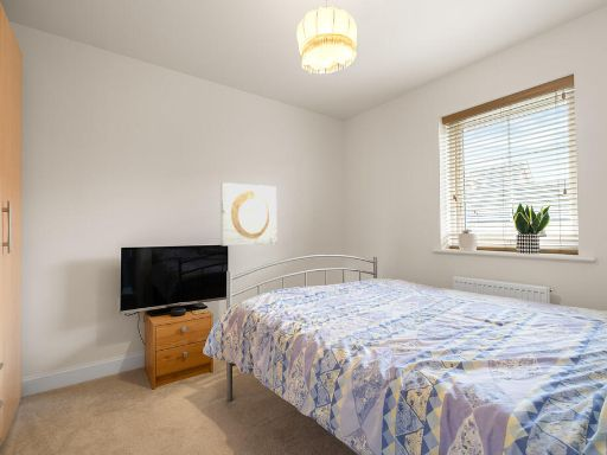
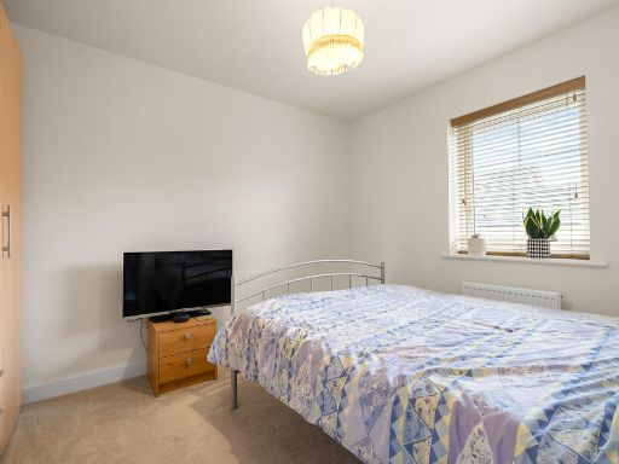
- wall art (249, 214)
